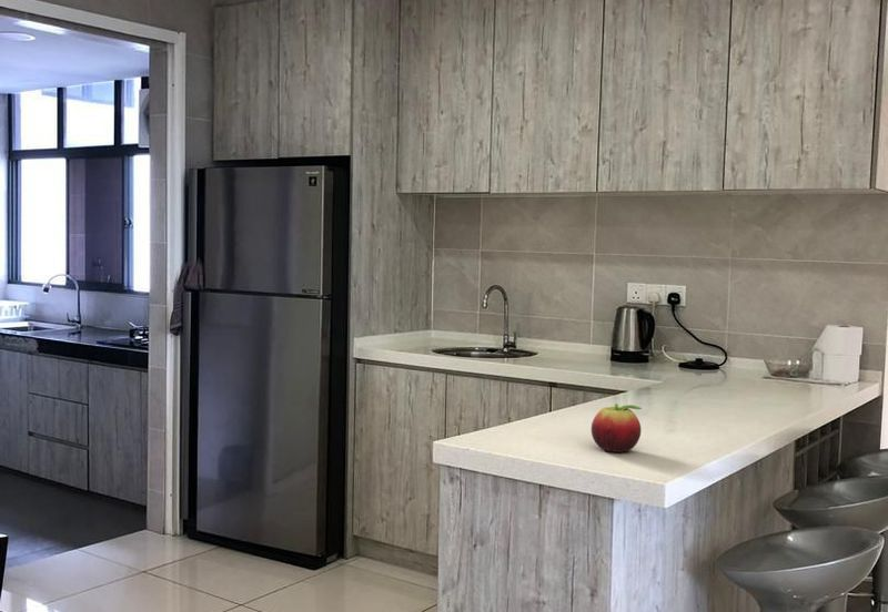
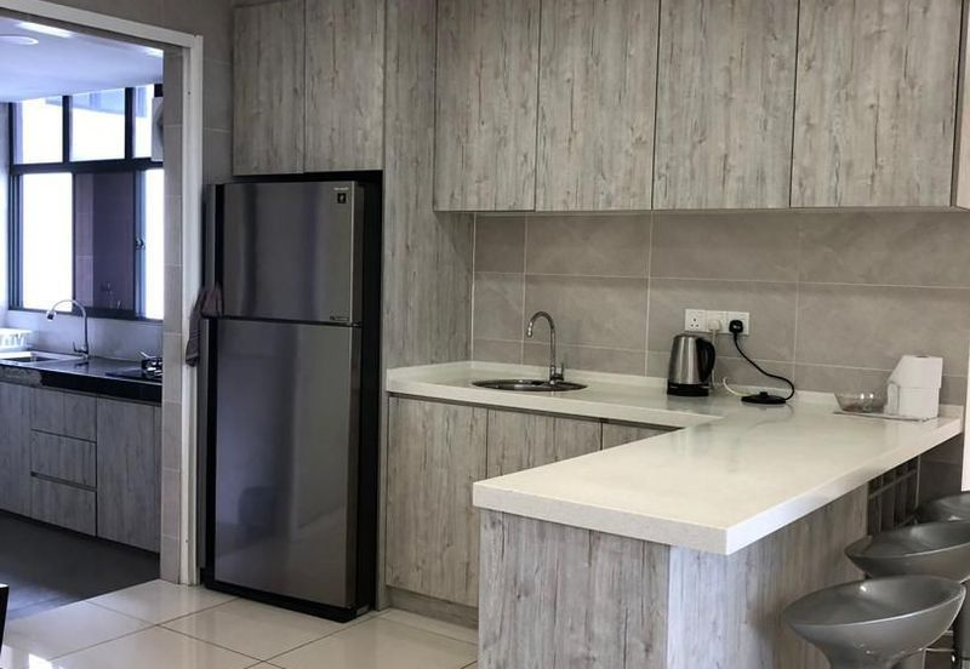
- fruit (616, 427)
